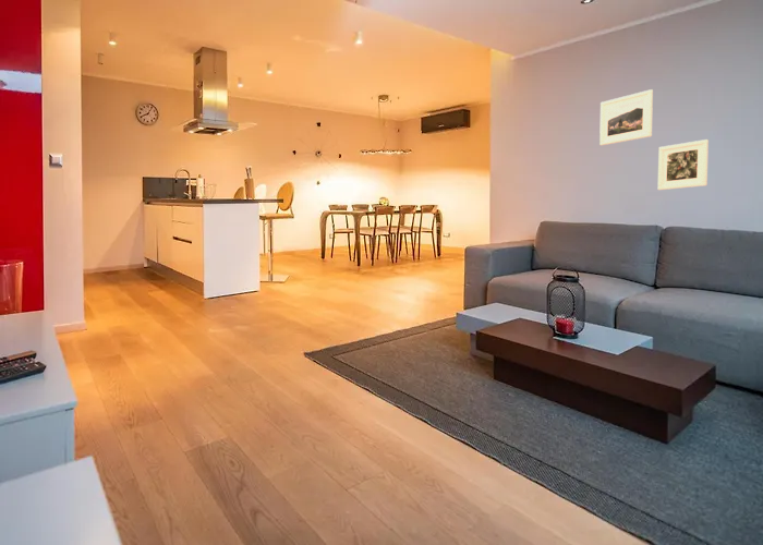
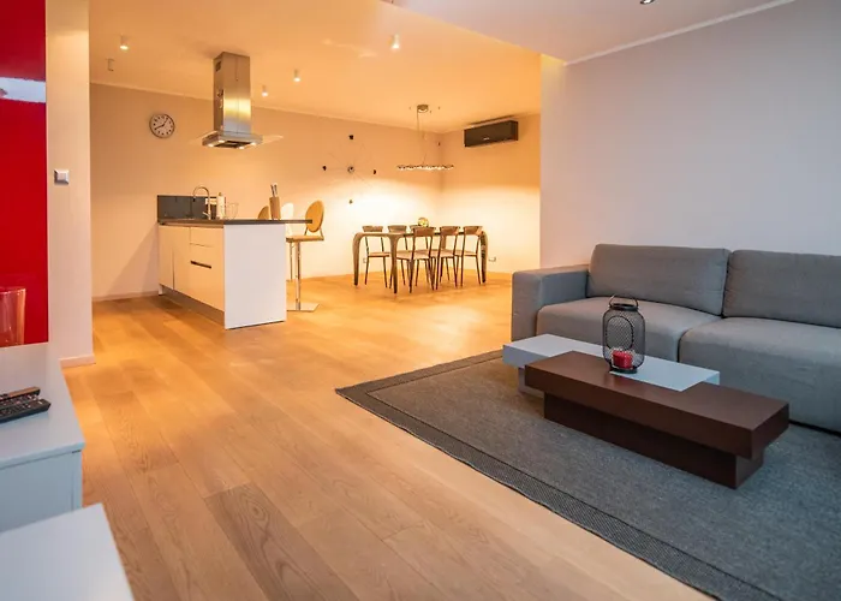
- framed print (681, 166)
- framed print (625, 118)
